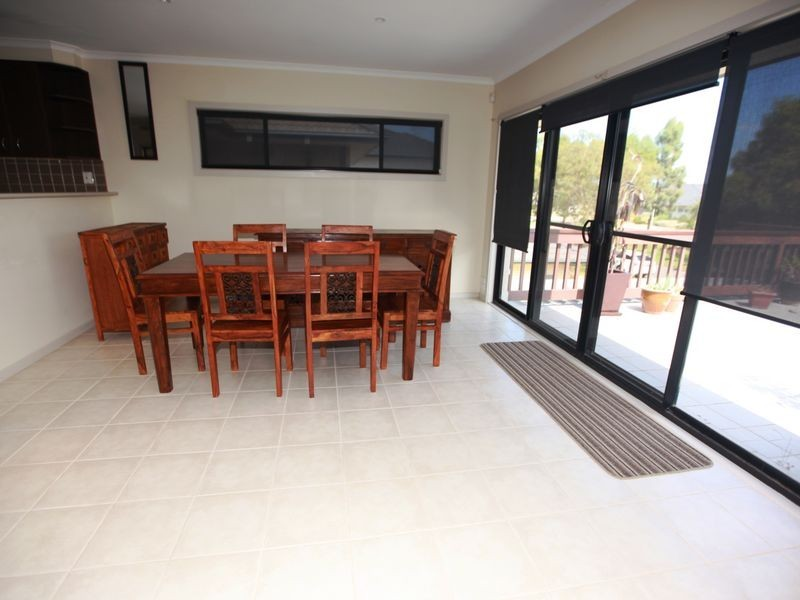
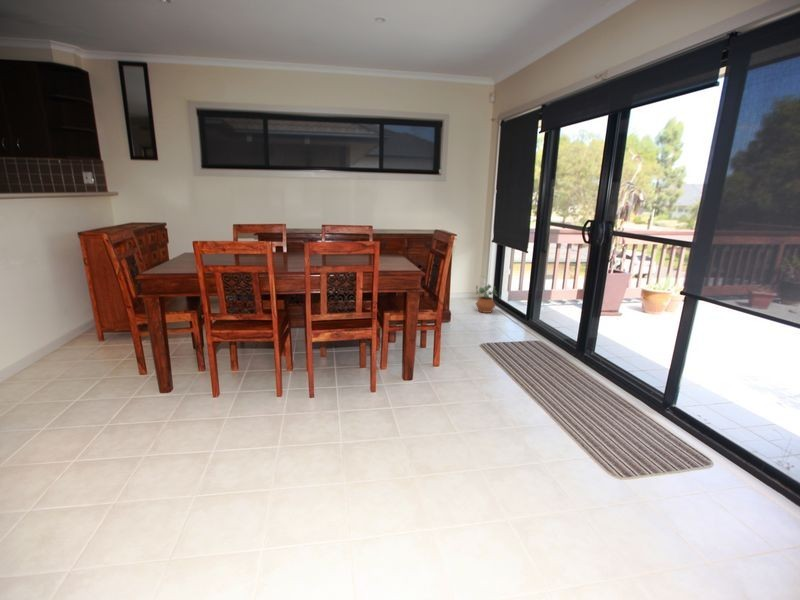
+ potted plant (488, 297)
